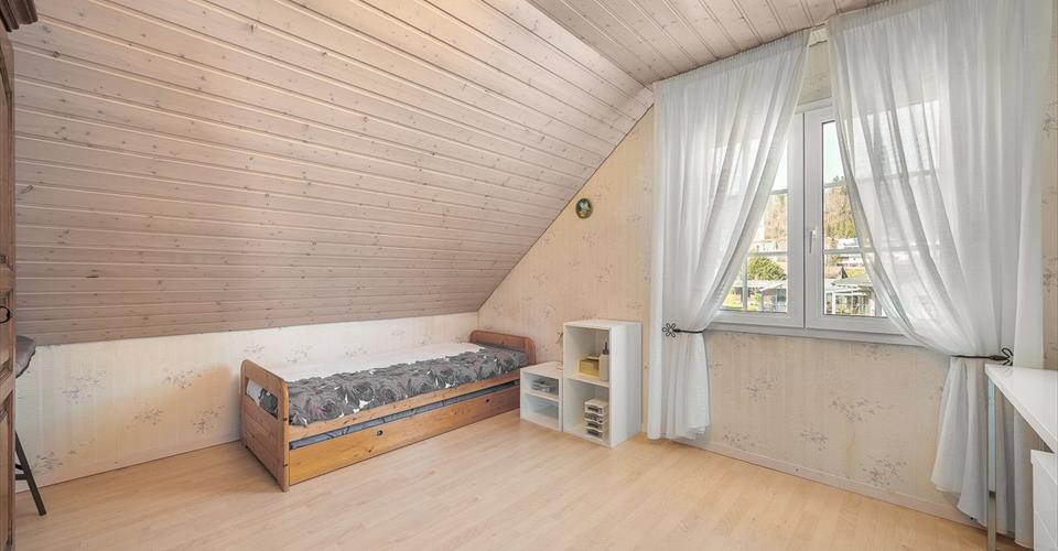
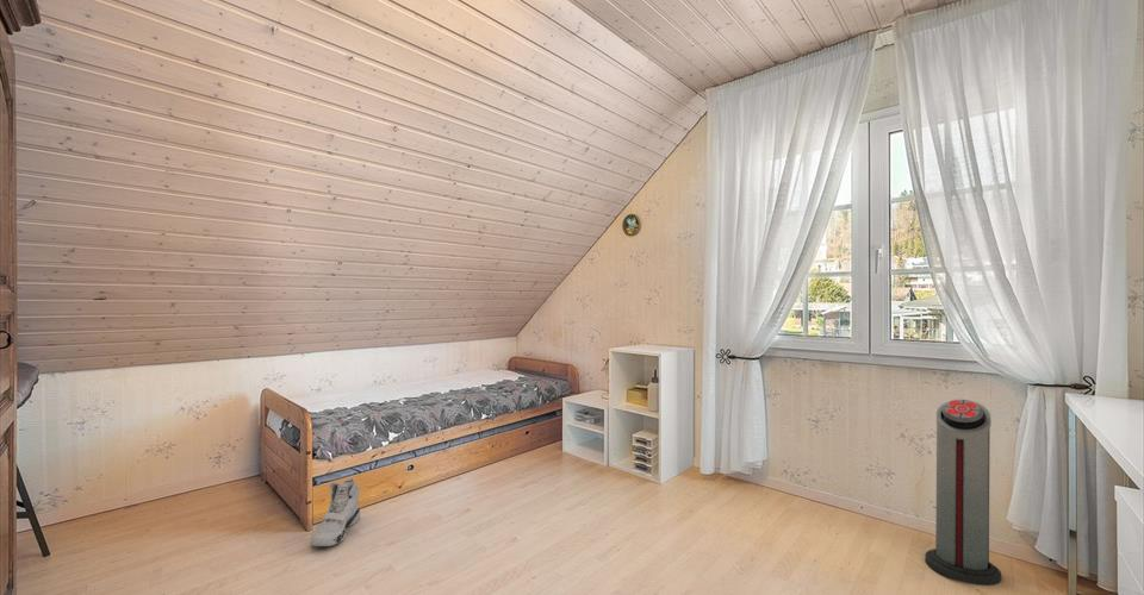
+ sneaker (337, 509)
+ air purifier (962, 484)
